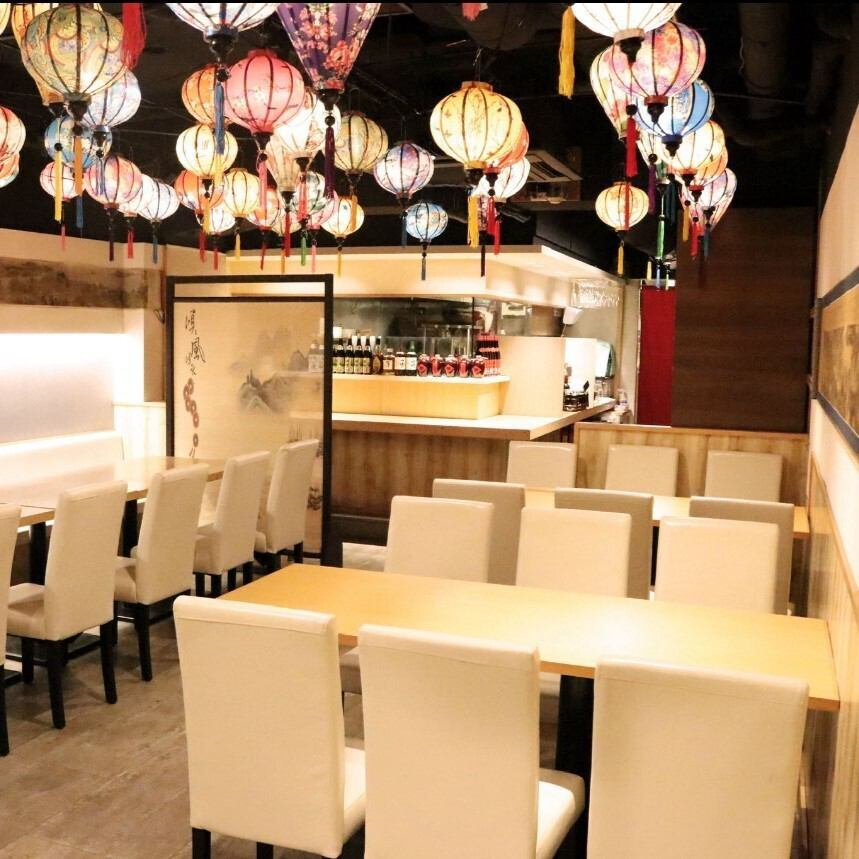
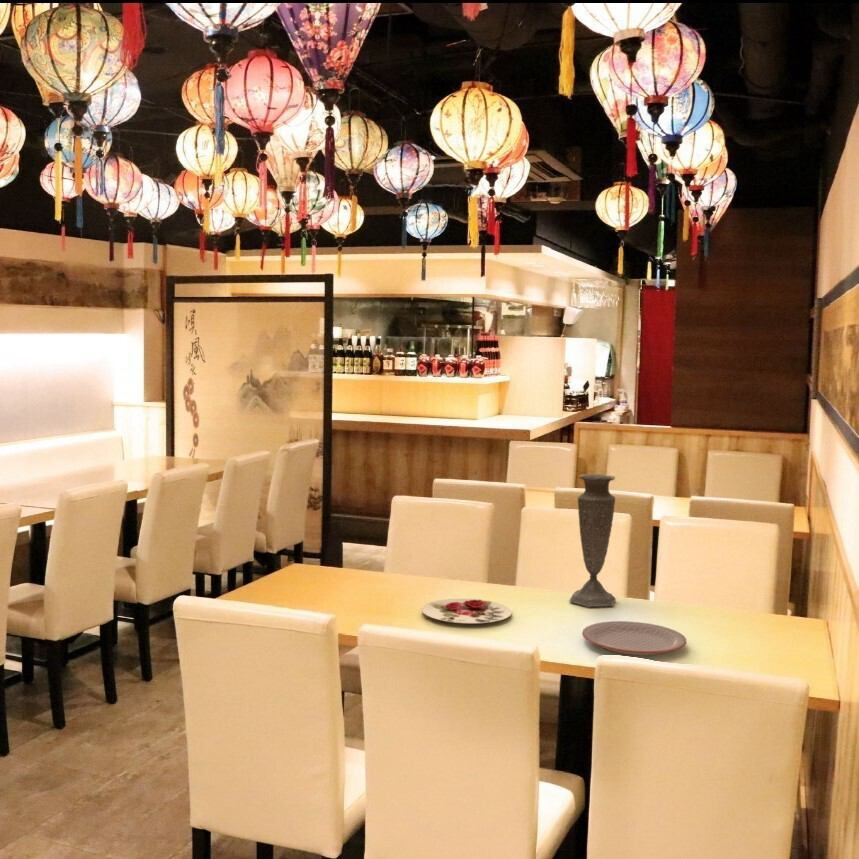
+ plate (633, 639)
+ vase (594, 538)
+ plate (466, 609)
